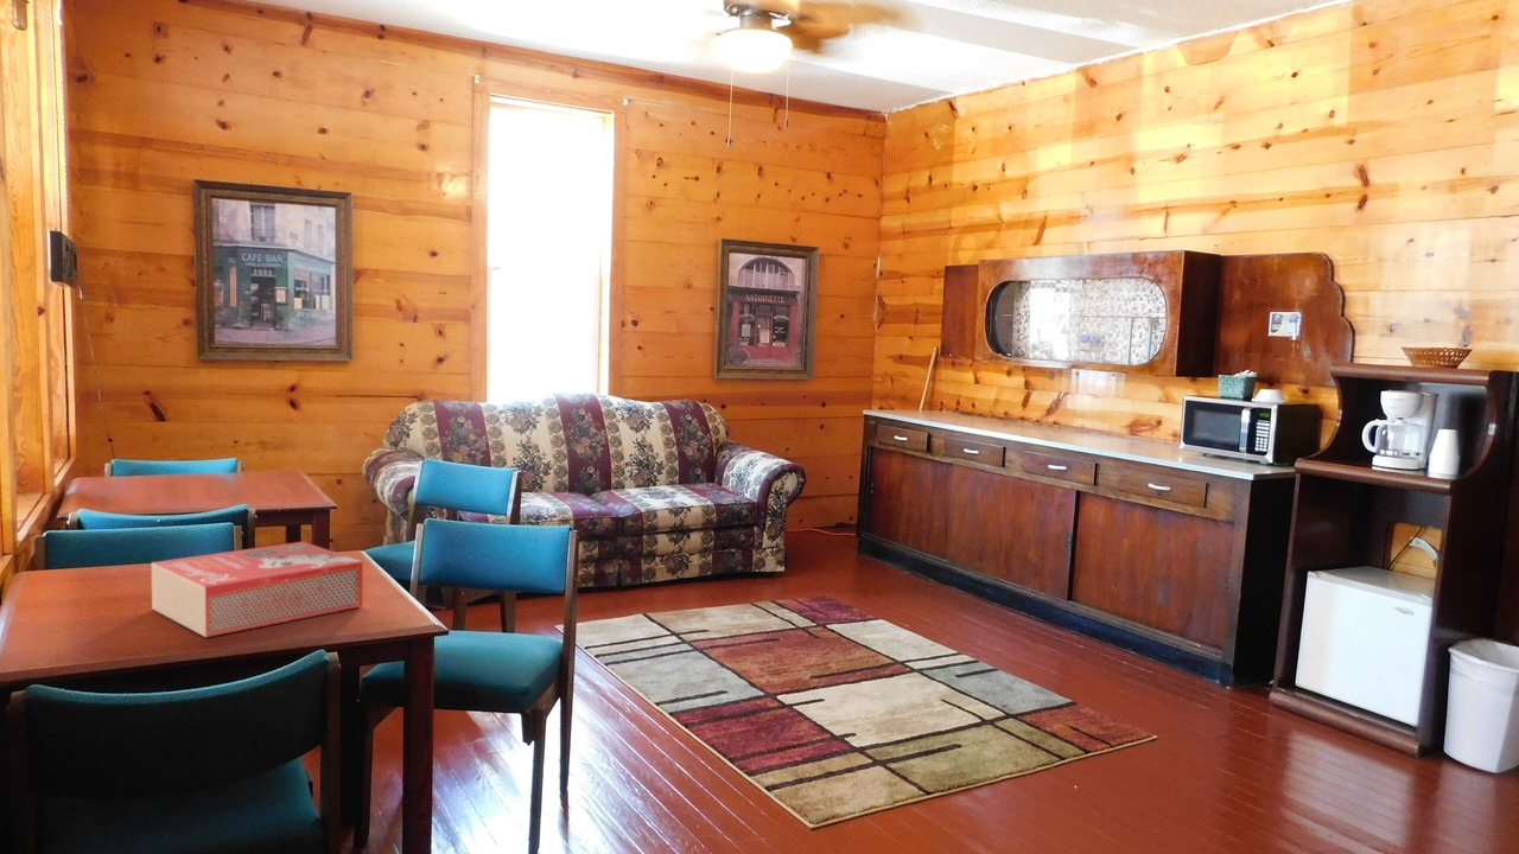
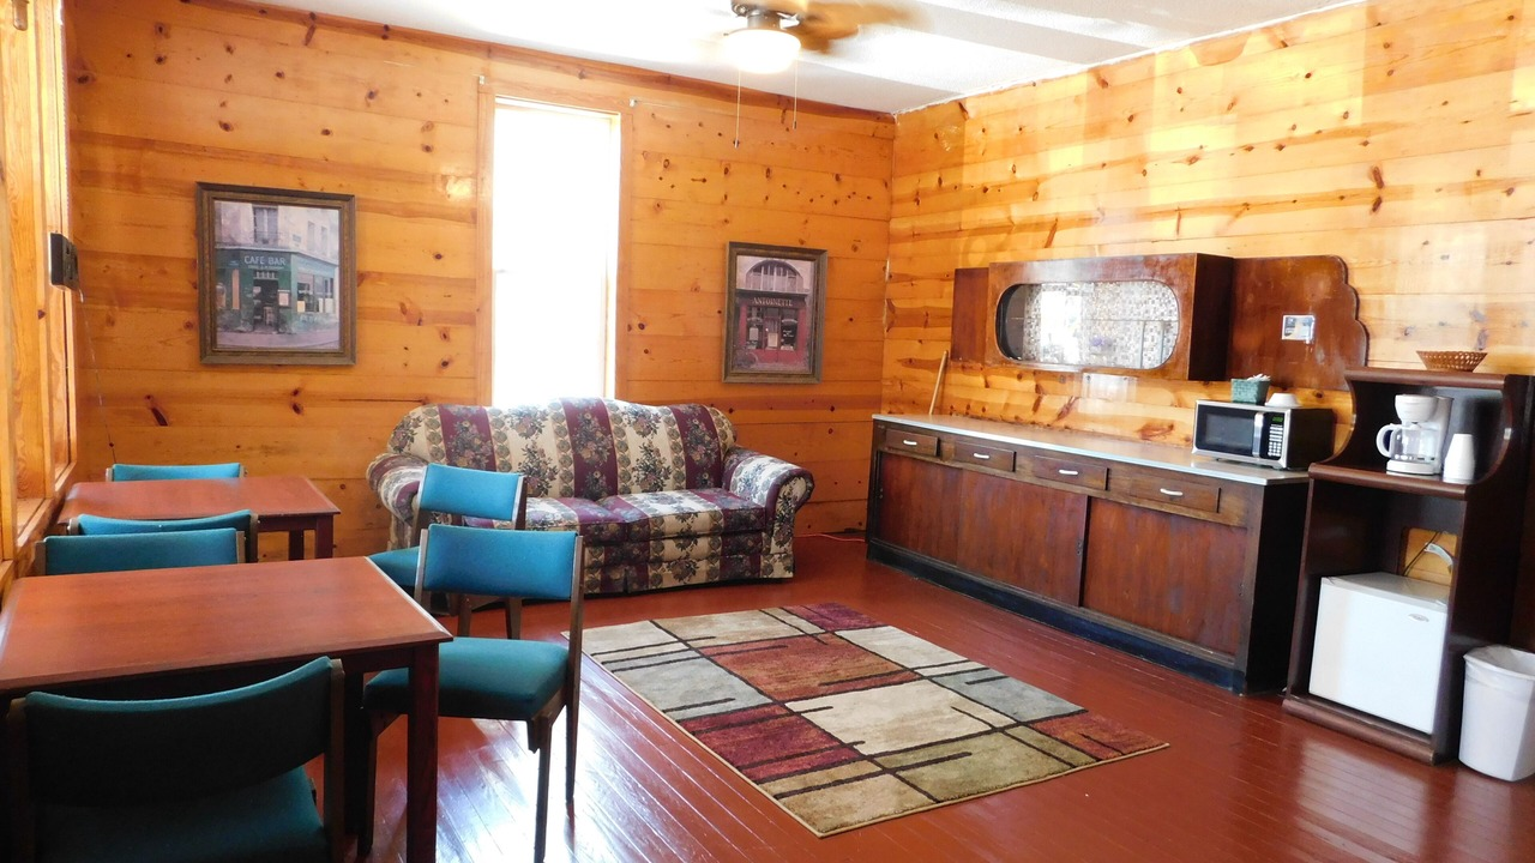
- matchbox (259, 585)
